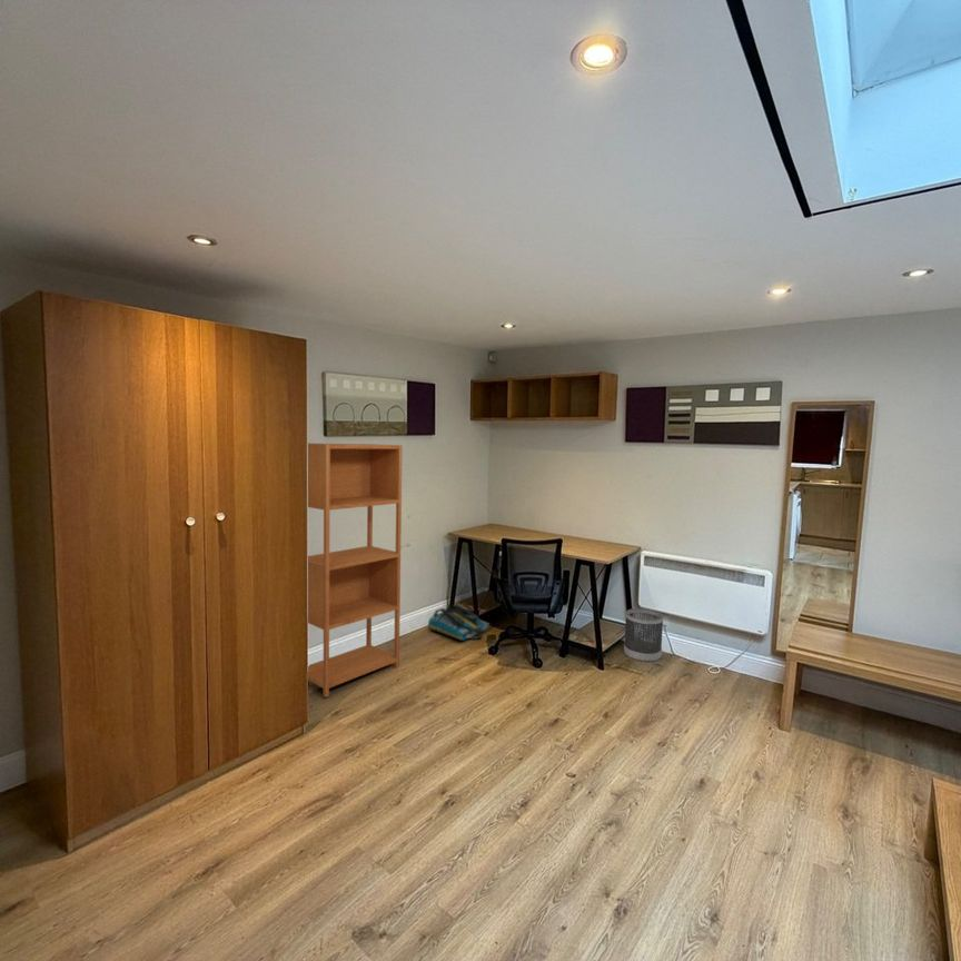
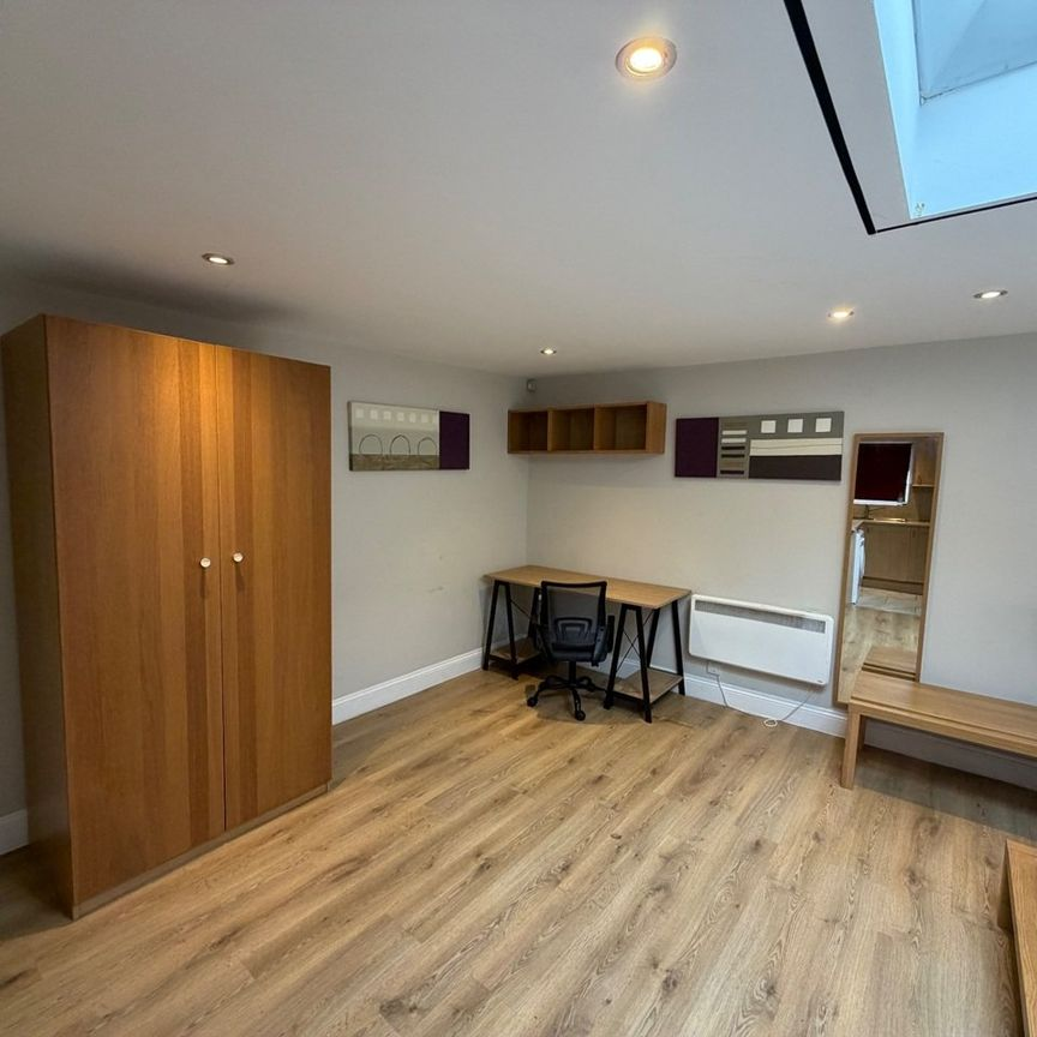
- bookcase (349, 561)
- tote bag (458, 621)
- wastebasket (643, 634)
